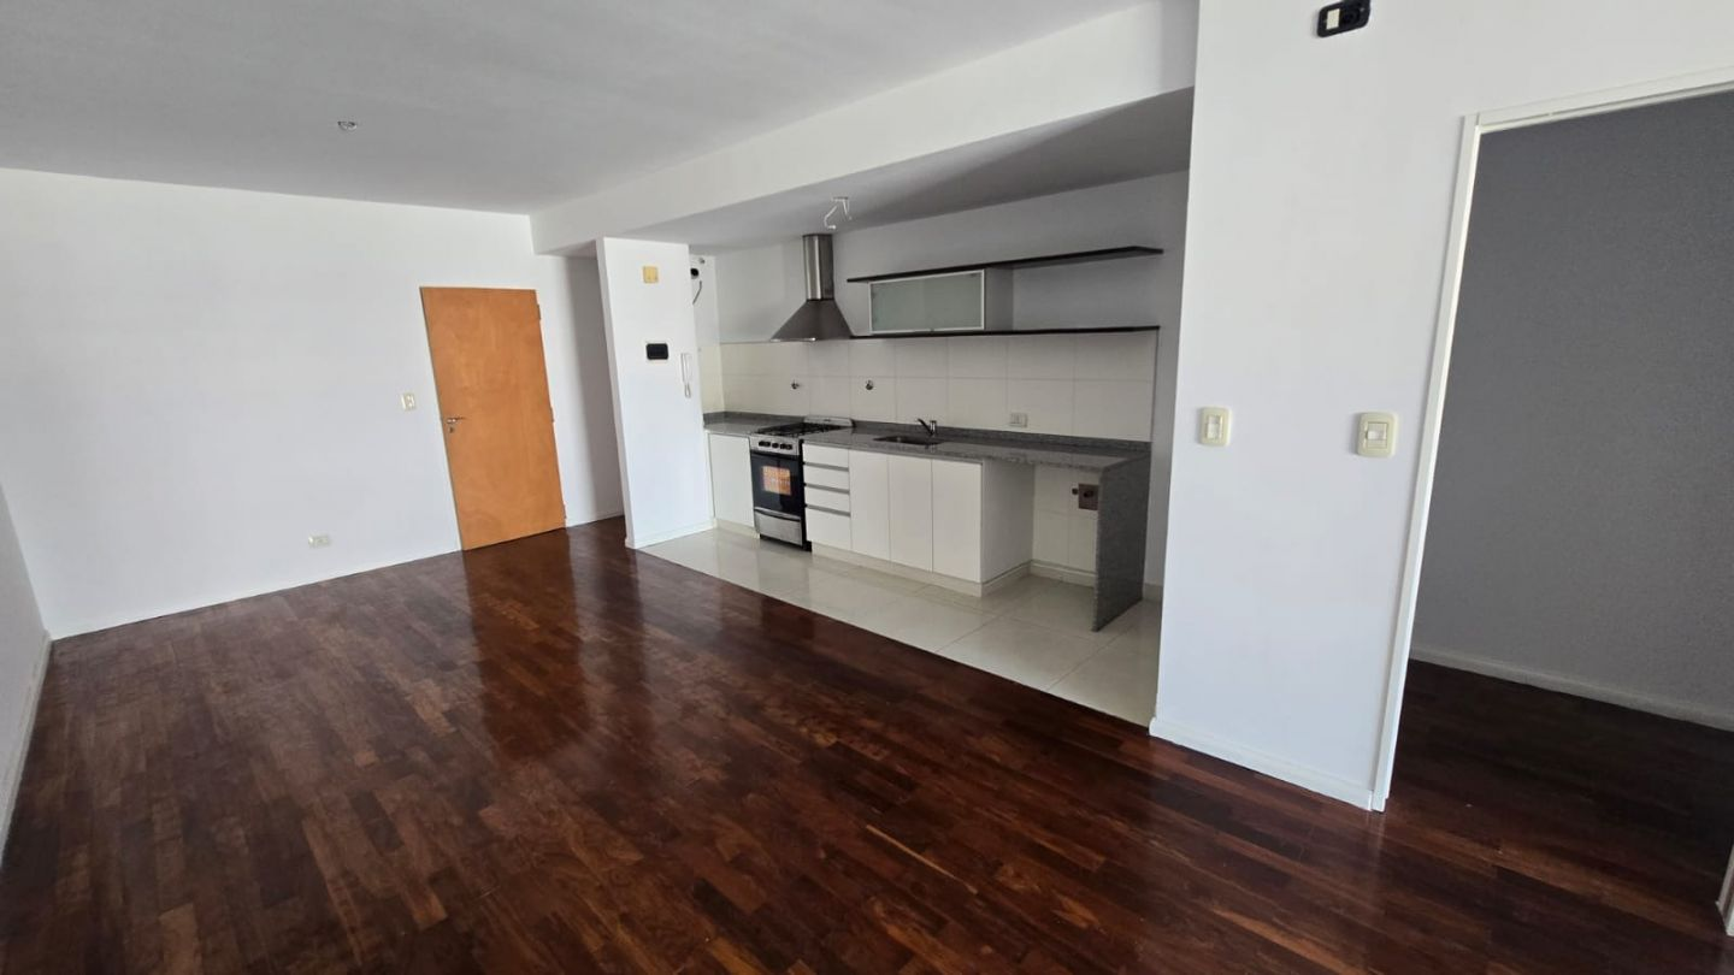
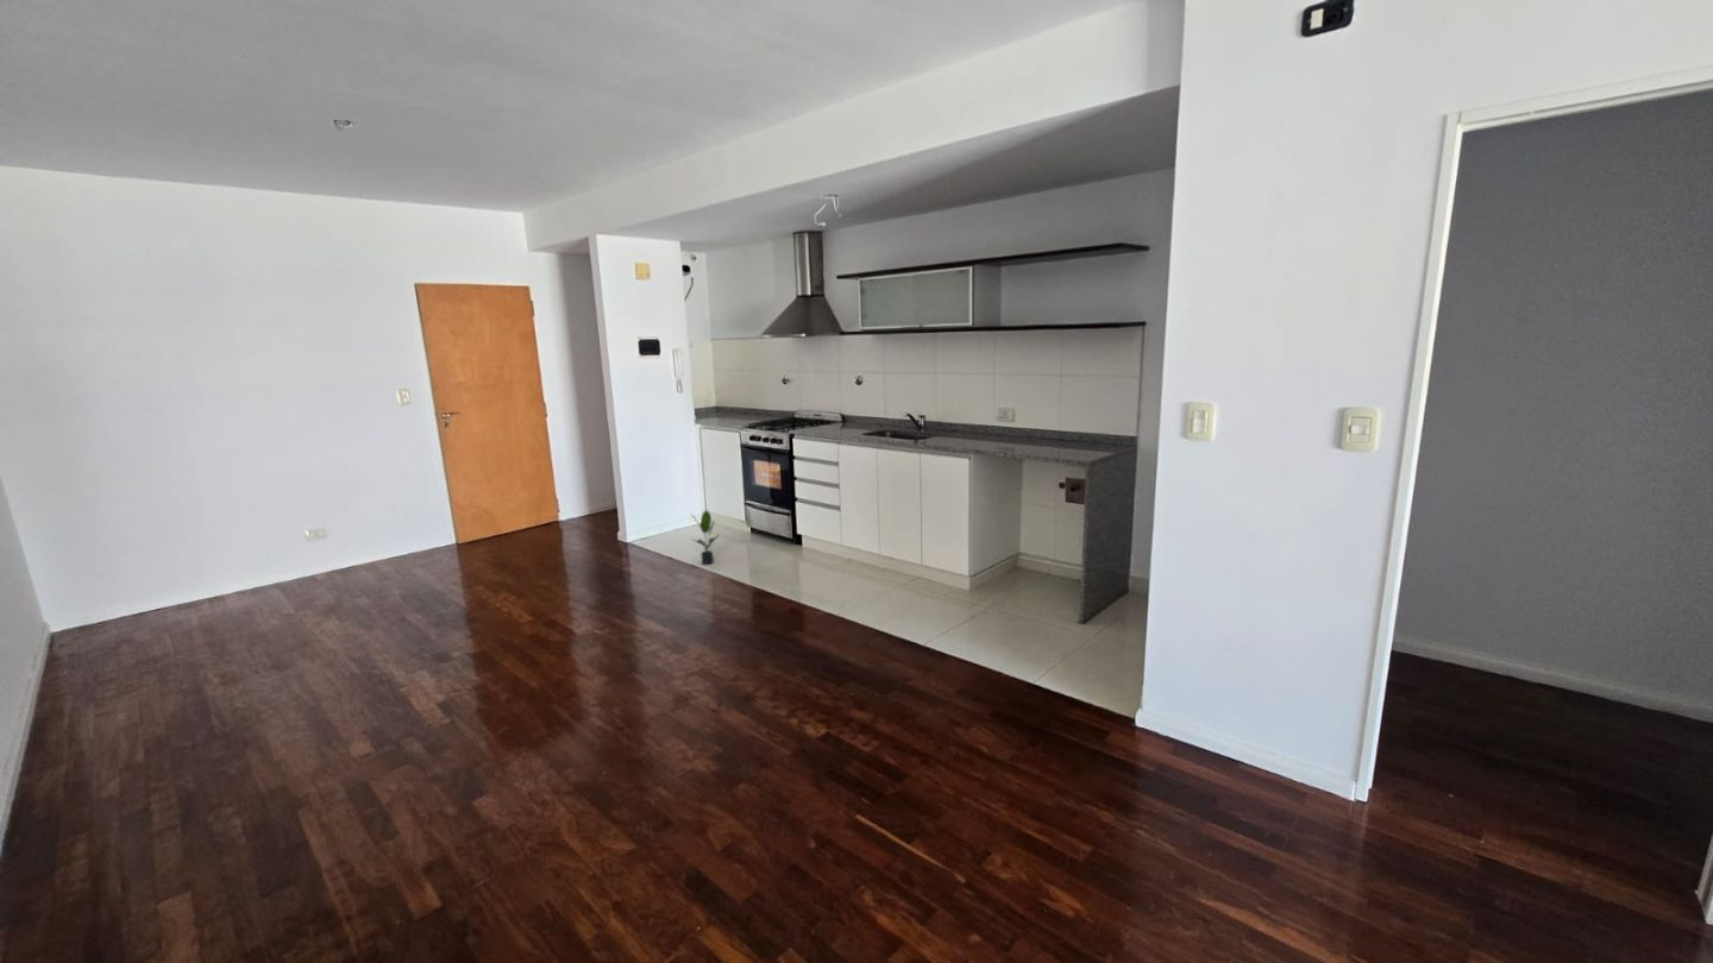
+ potted plant (704, 539)
